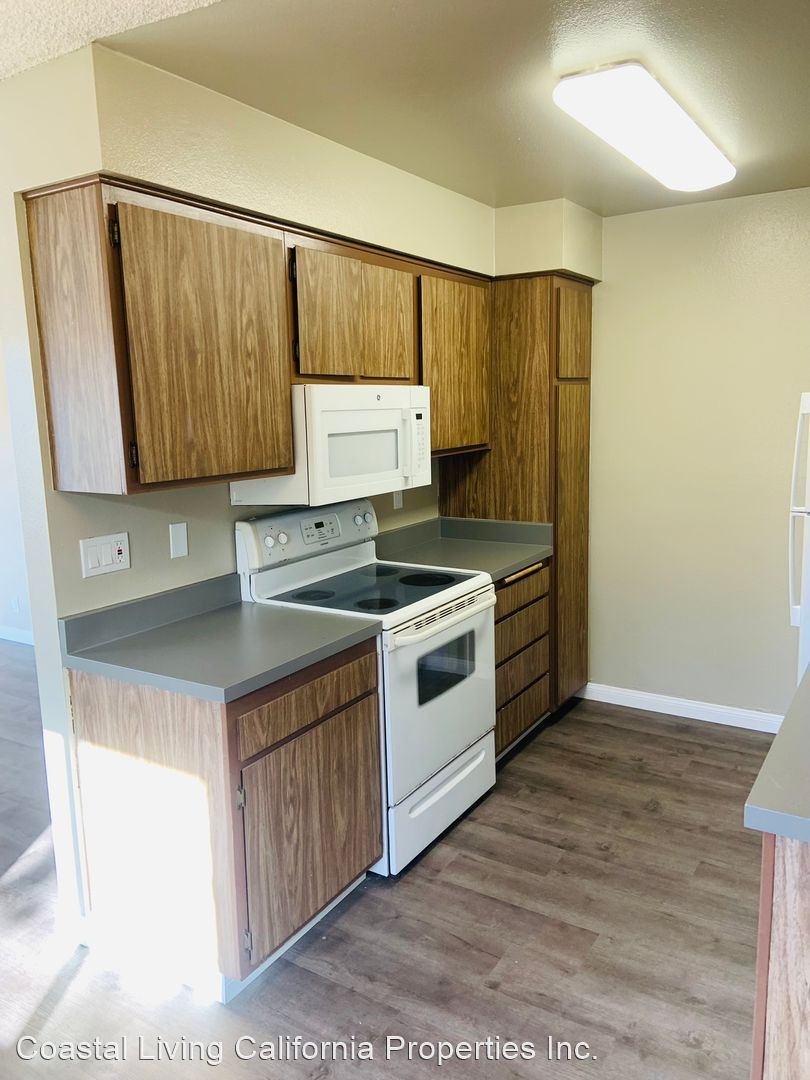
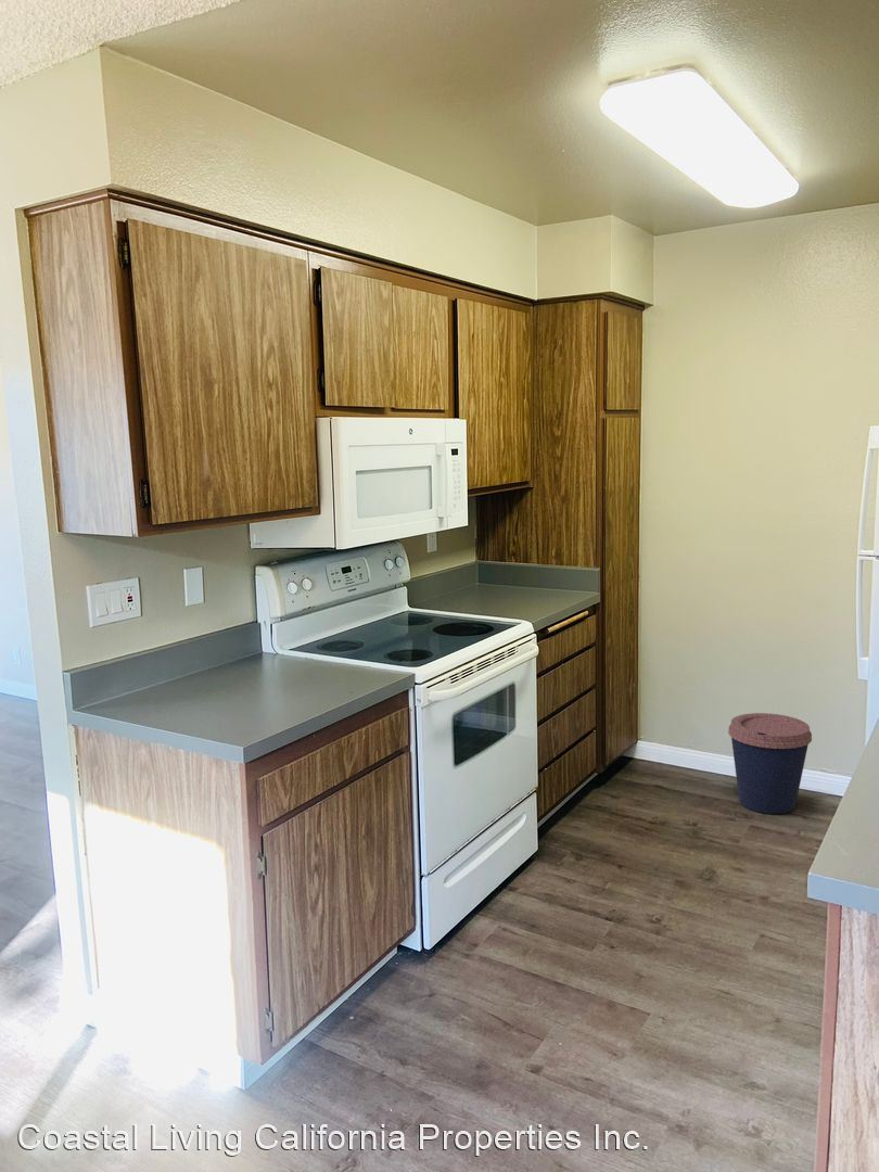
+ coffee cup (768, 764)
